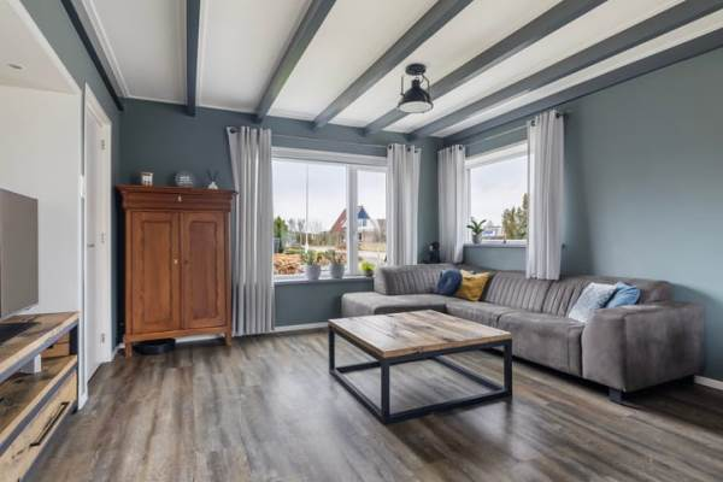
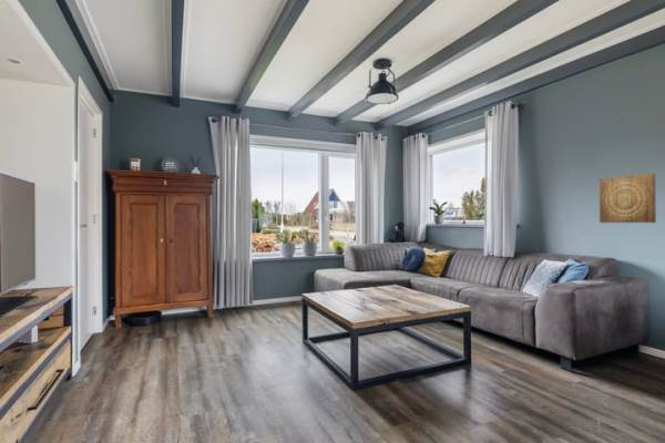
+ wall art (625, 199)
